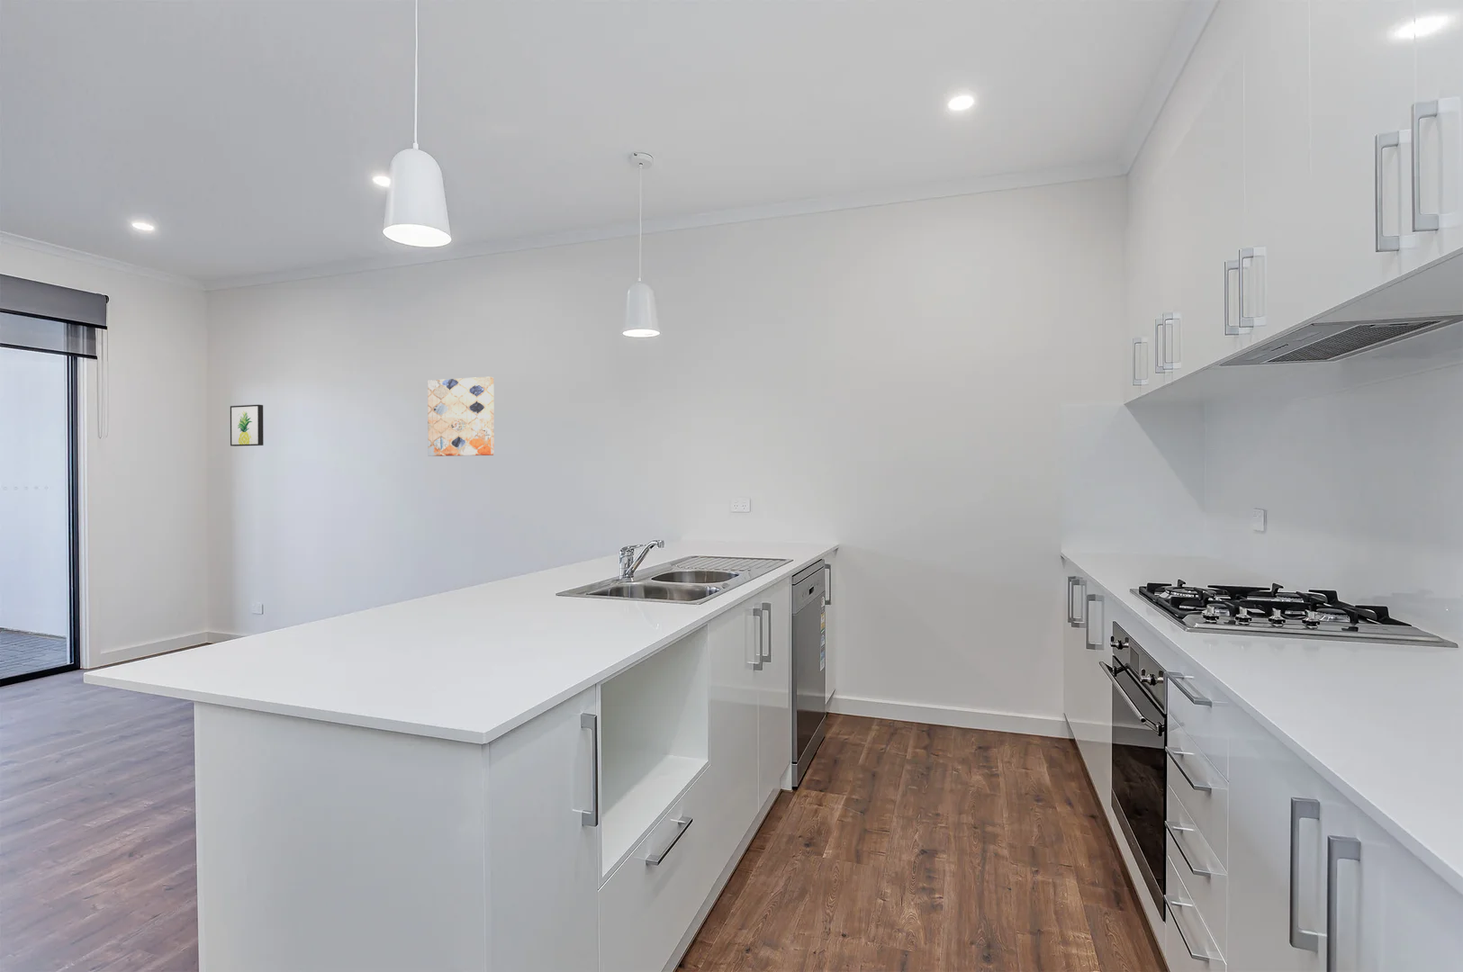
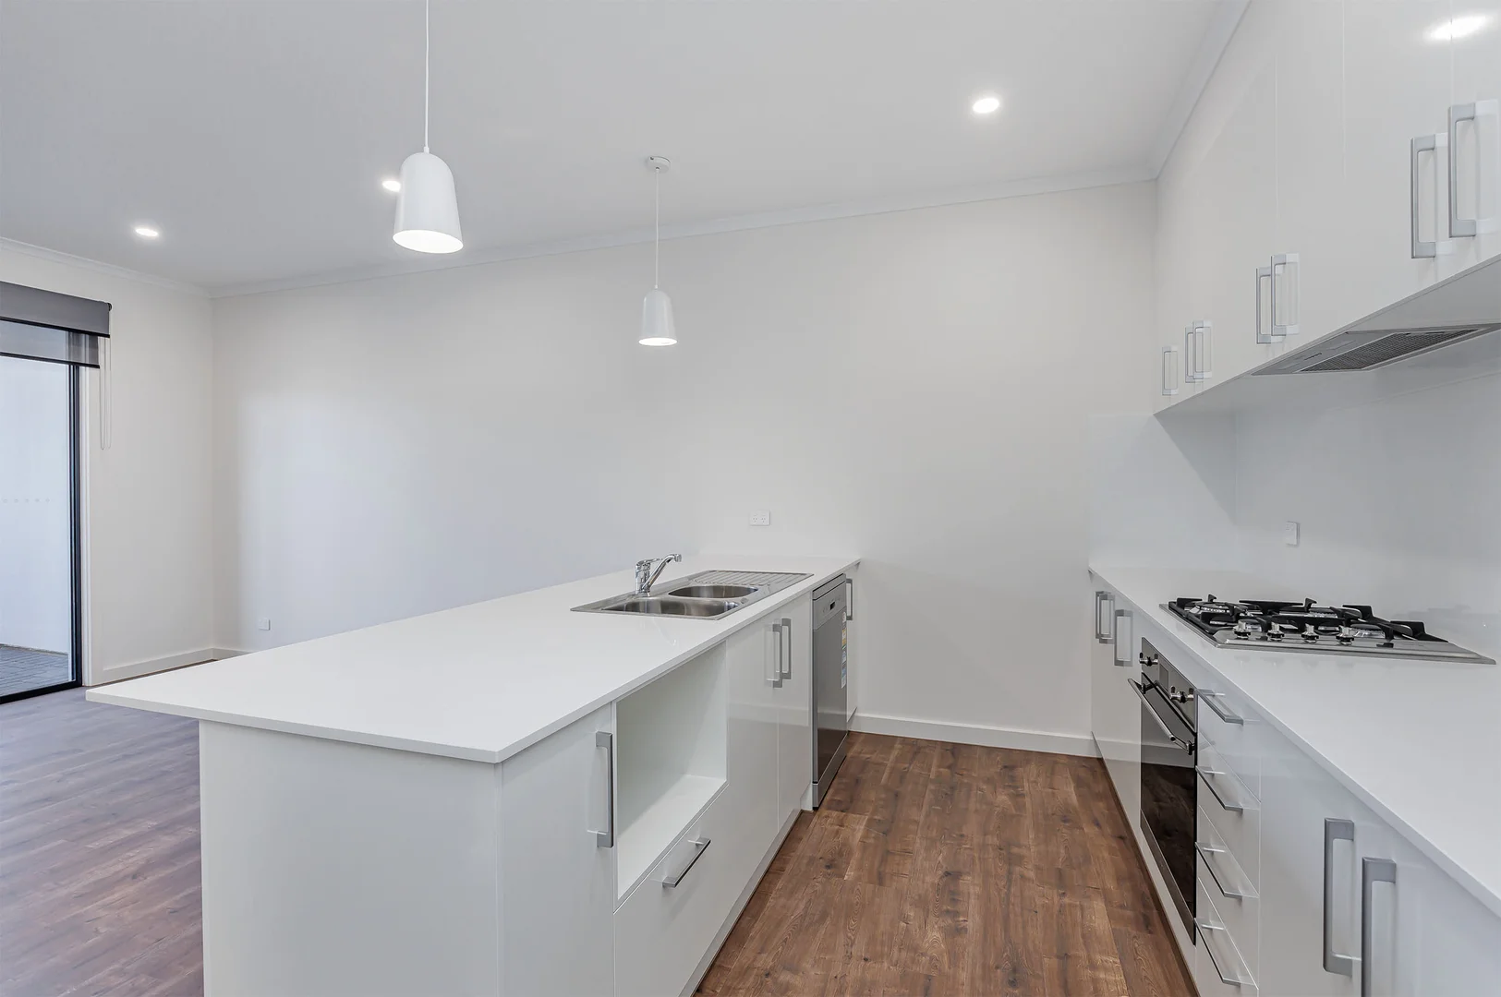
- wall art (245, 425)
- wall art (460, 417)
